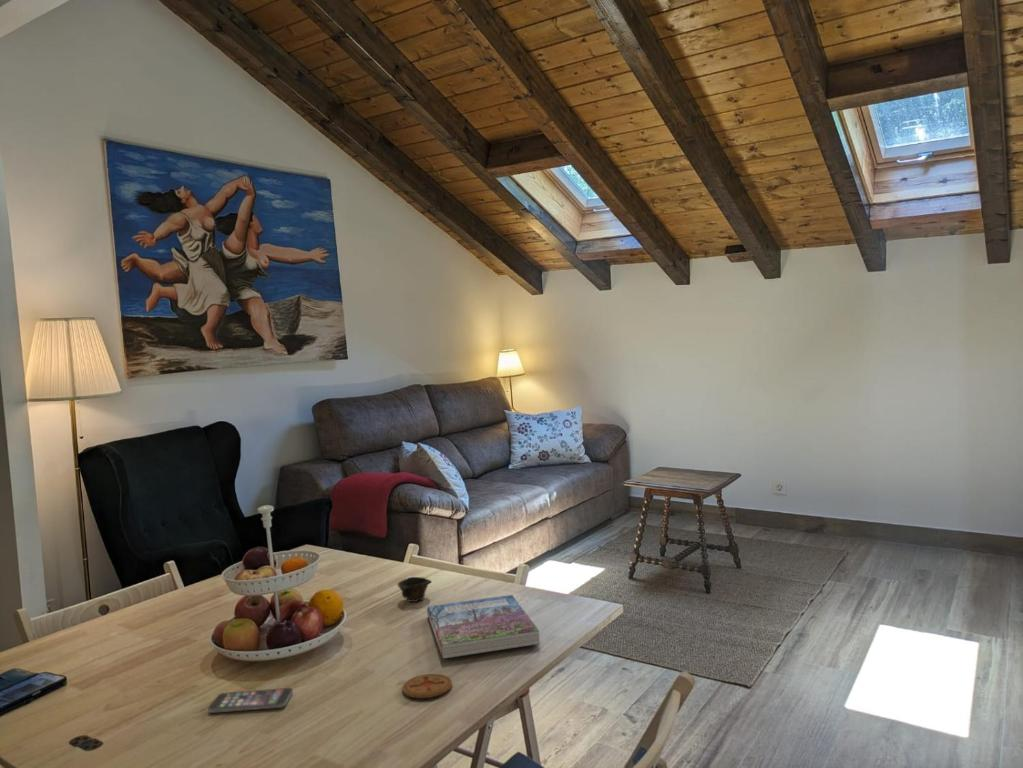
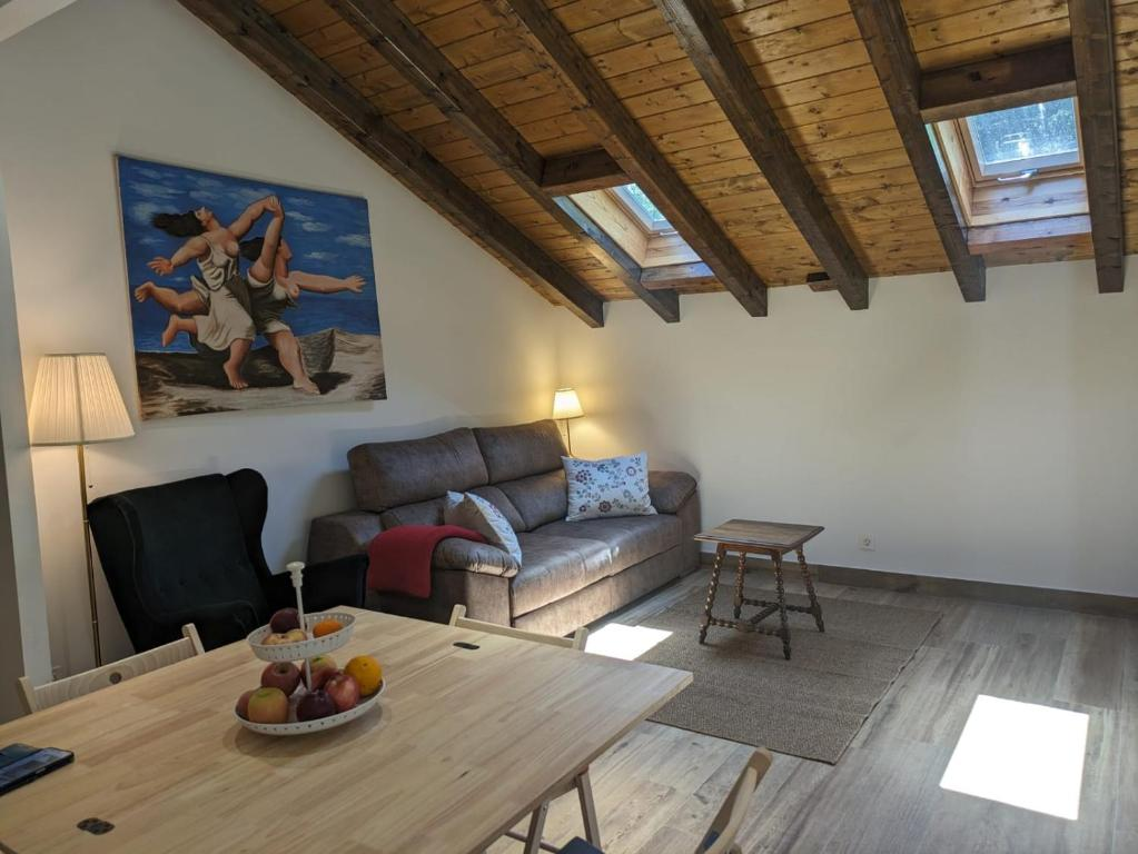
- book (479, 624)
- cup (412, 590)
- smartphone (251, 700)
- coaster (427, 685)
